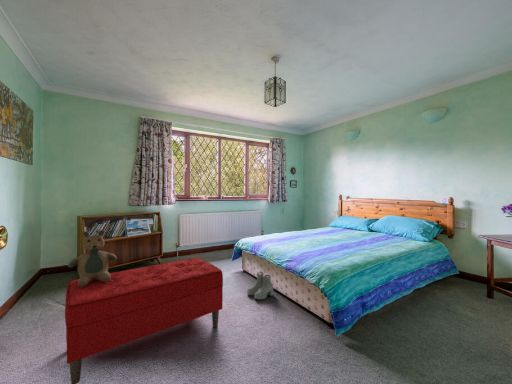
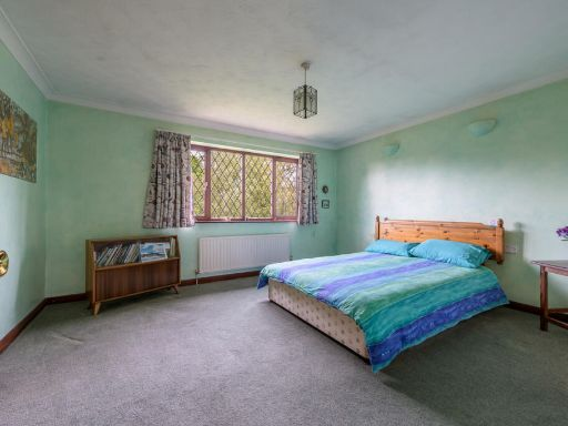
- bench (150, 305)
- teddy bear (94, 256)
- boots (260, 285)
